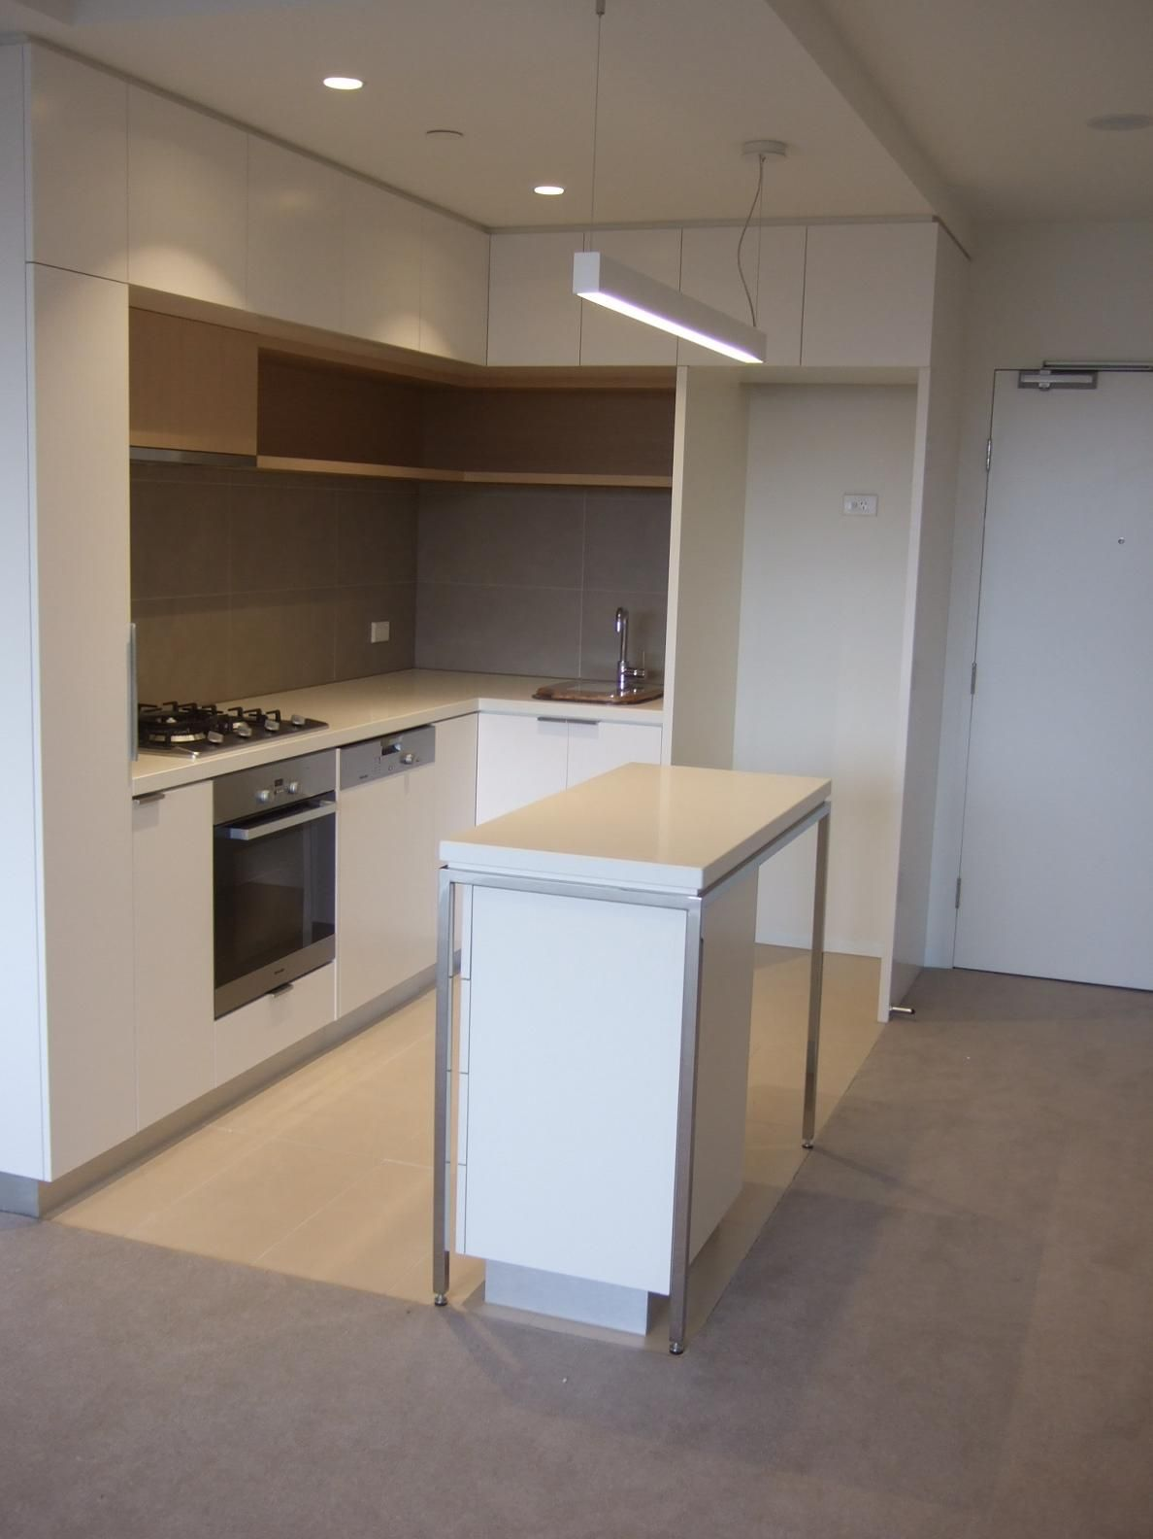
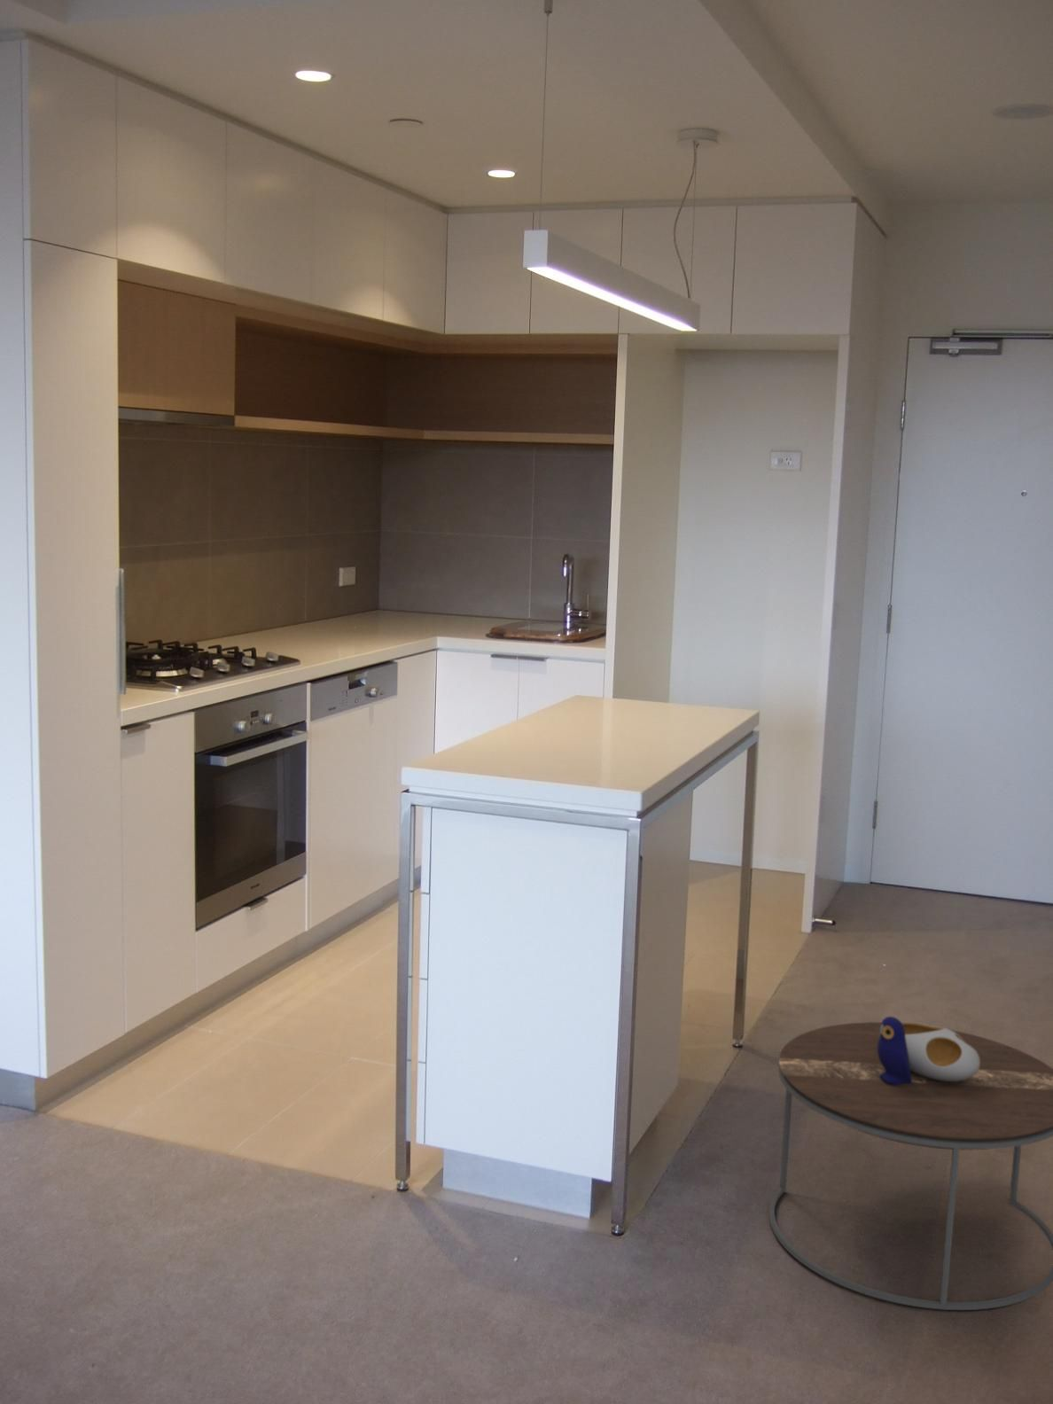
+ side table (919, 1122)
